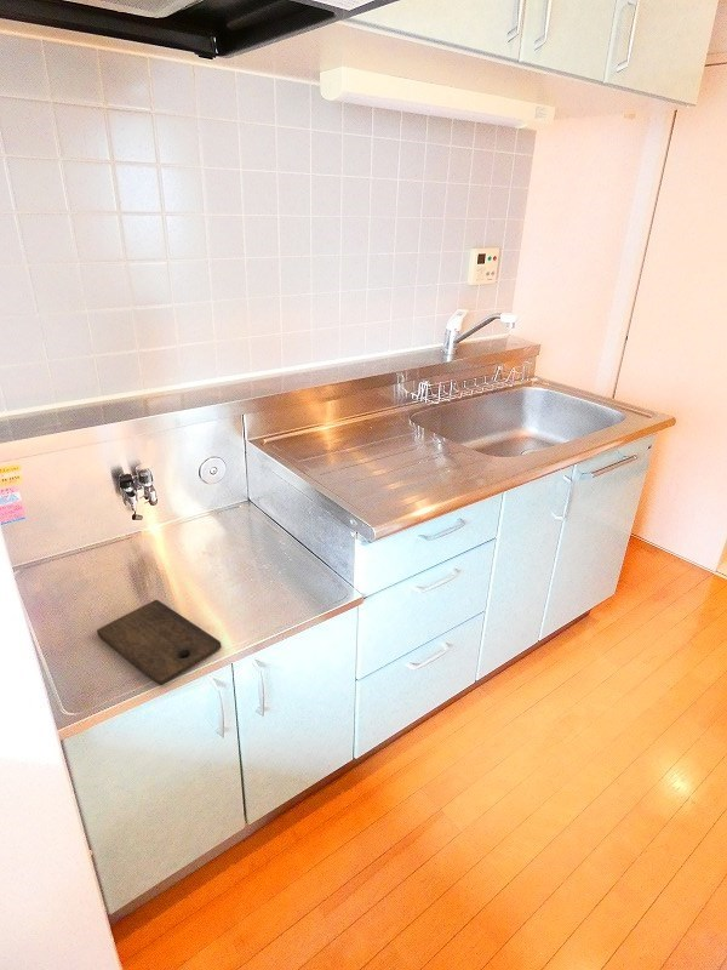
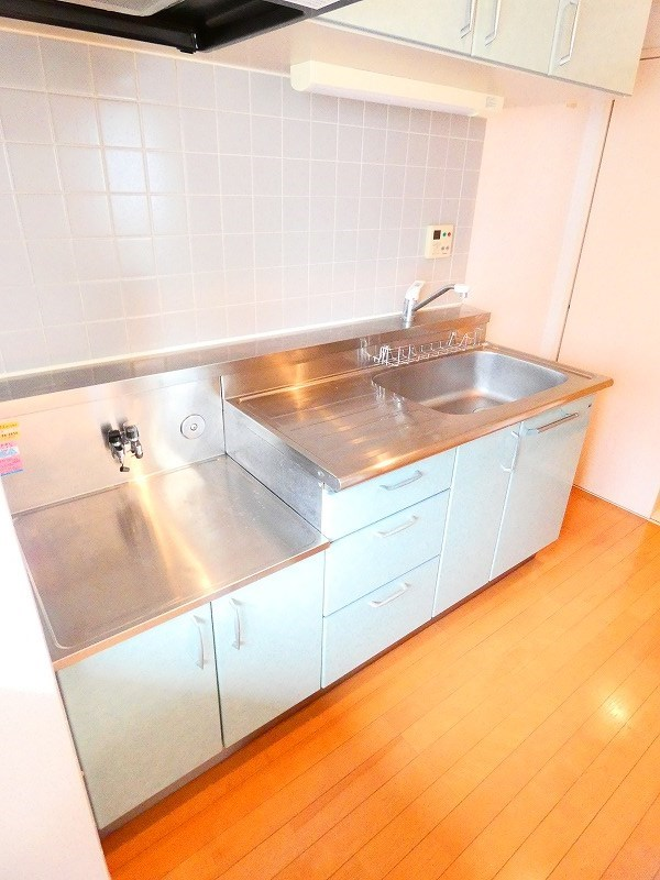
- cutting board (158, 638)
